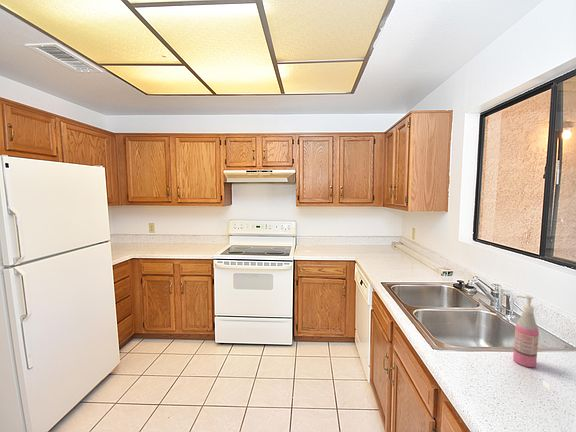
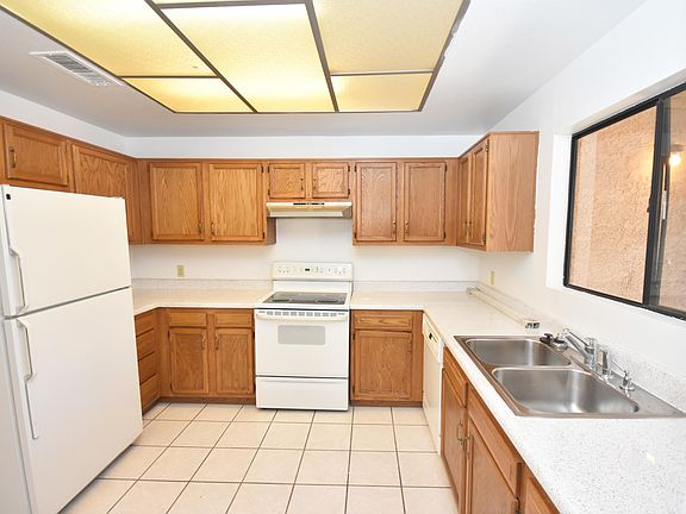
- soap dispenser (526, 329)
